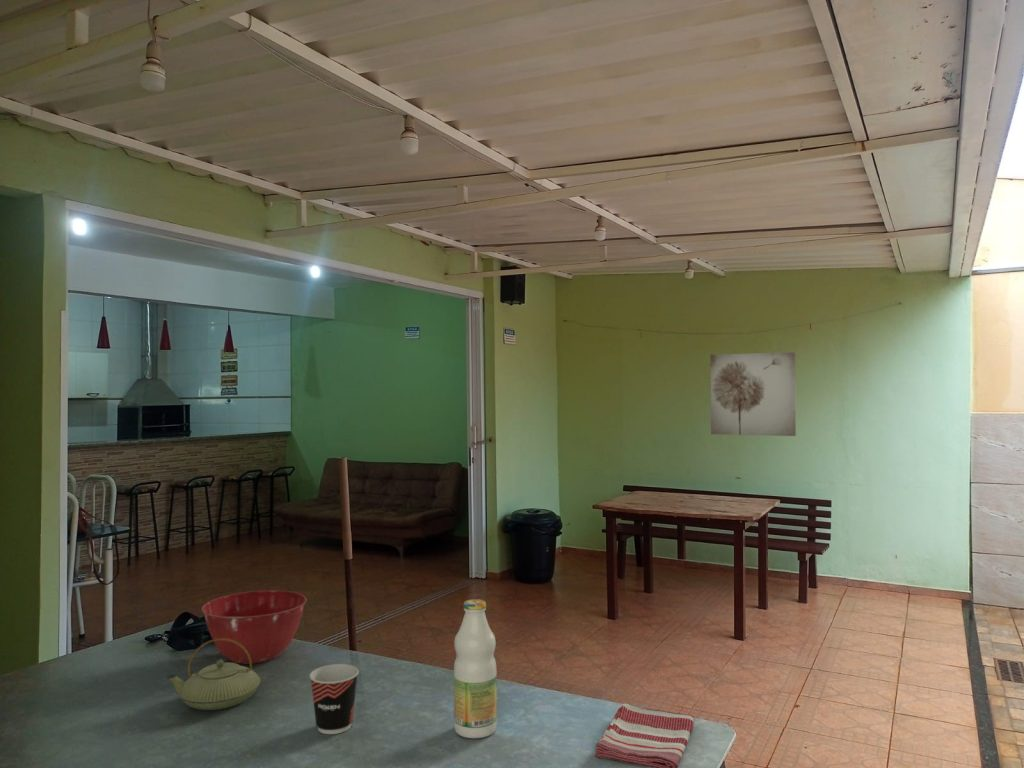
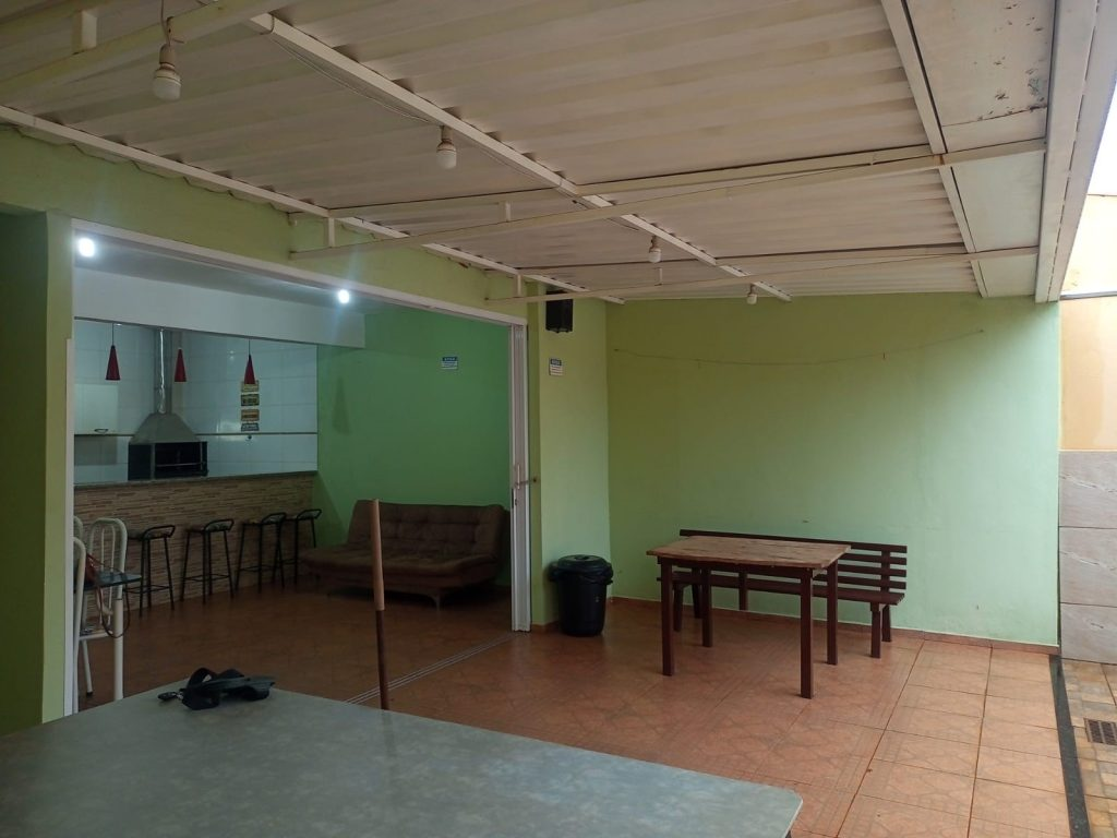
- cup (334, 699)
- dish towel (647, 733)
- teapot (214, 669)
- bottle (475, 665)
- mixing bowl (255, 628)
- wall art (752, 394)
